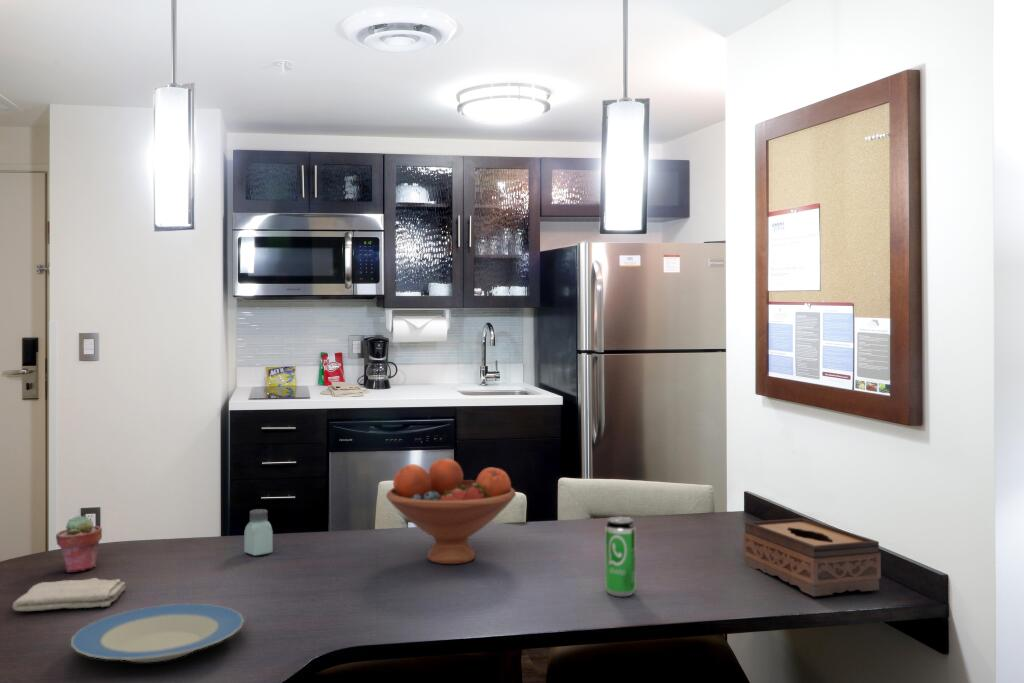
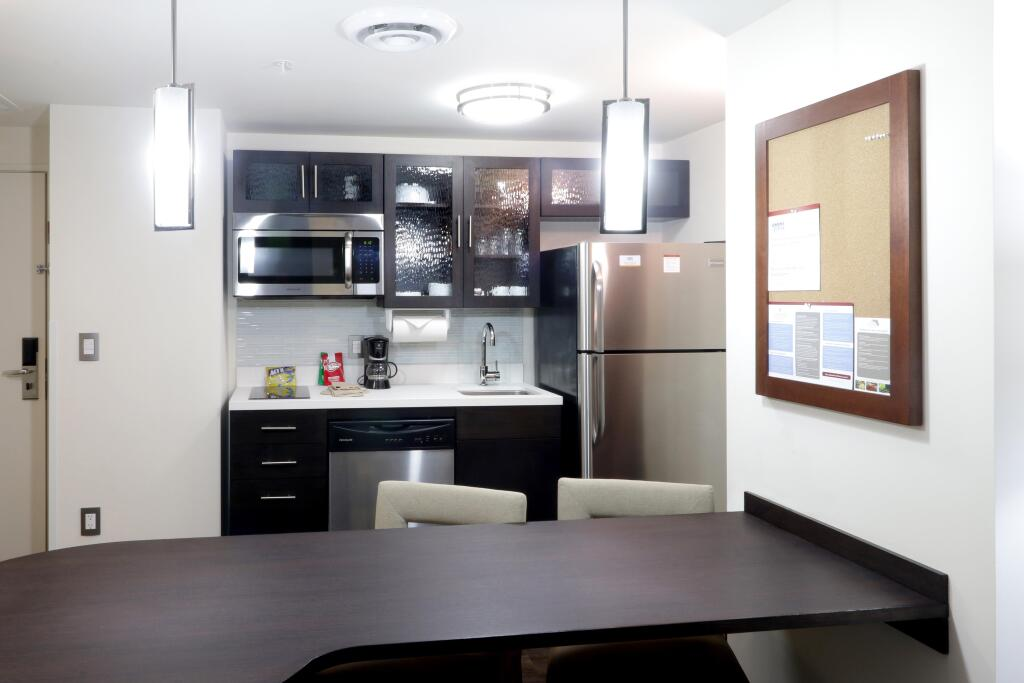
- plate (160, 638)
- tissue box (808, 554)
- beverage can (620, 556)
- washcloth (71, 593)
- potted succulent (79, 541)
- fruit bowl (451, 511)
- saltshaker (258, 531)
